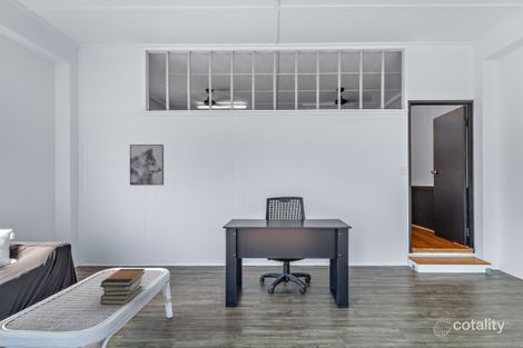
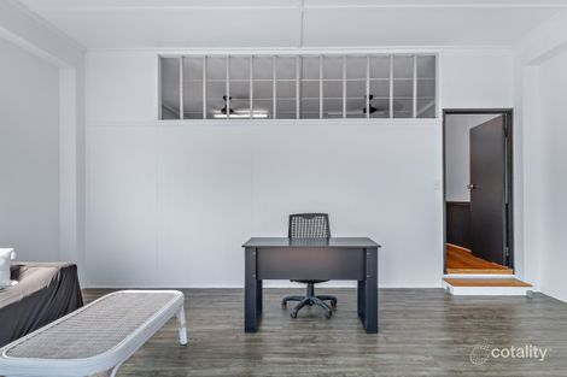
- wall art (146, 165)
- book stack (124, 285)
